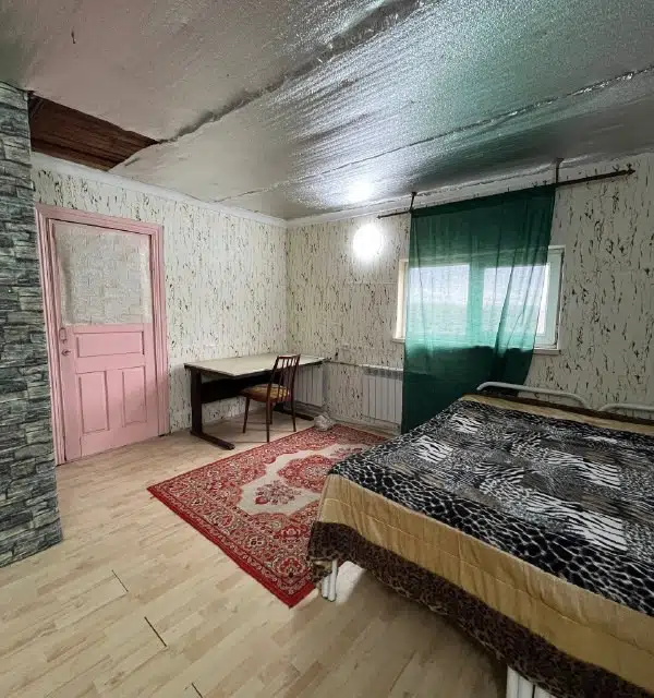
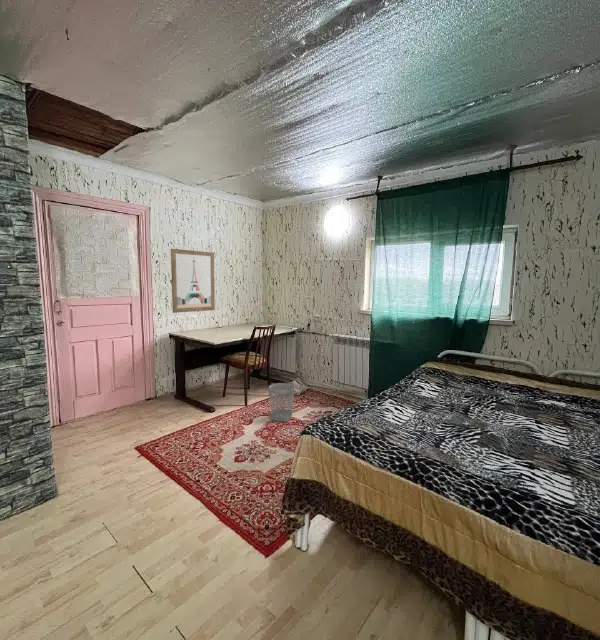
+ wall art (194, 281)
+ wastebasket (281, 402)
